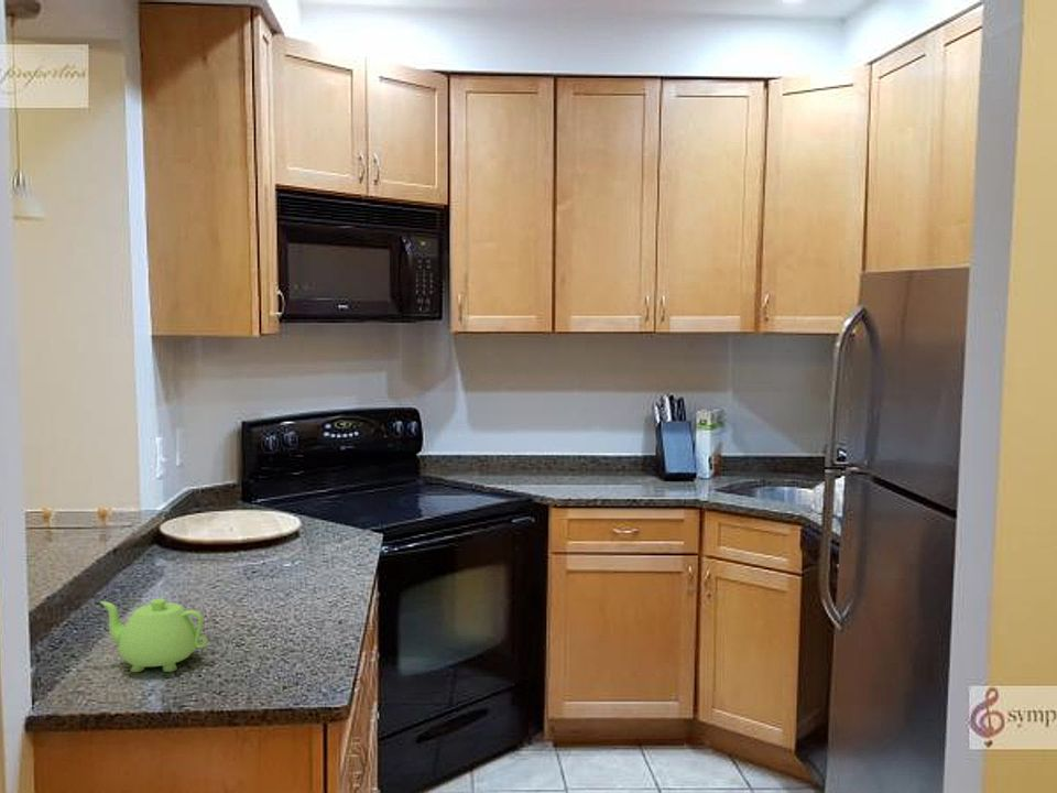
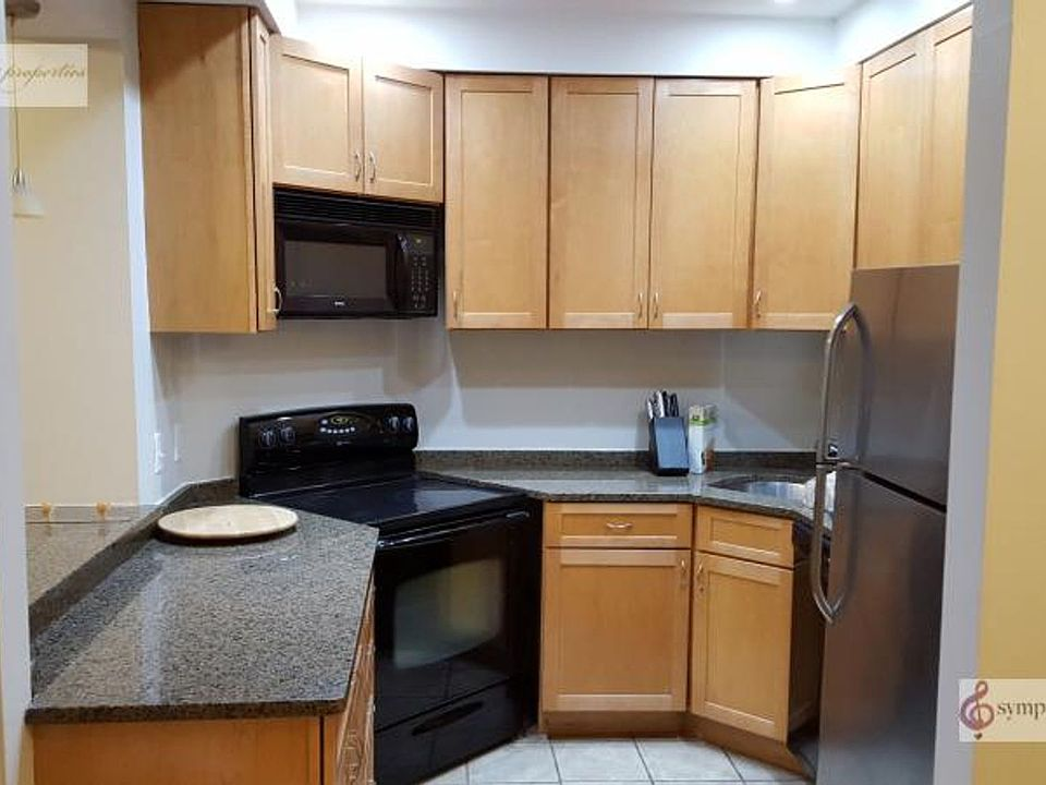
- teapot (153, 631)
